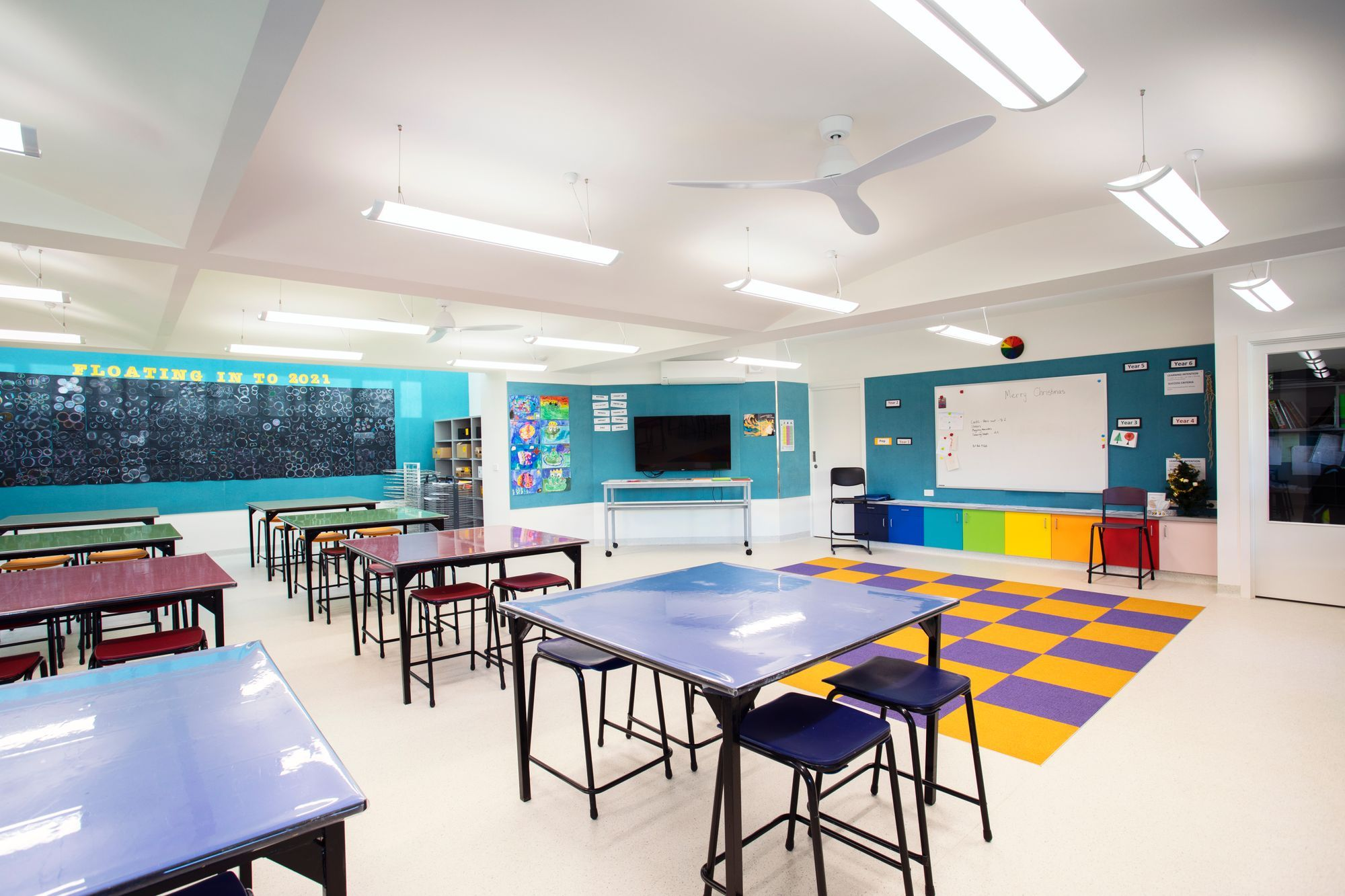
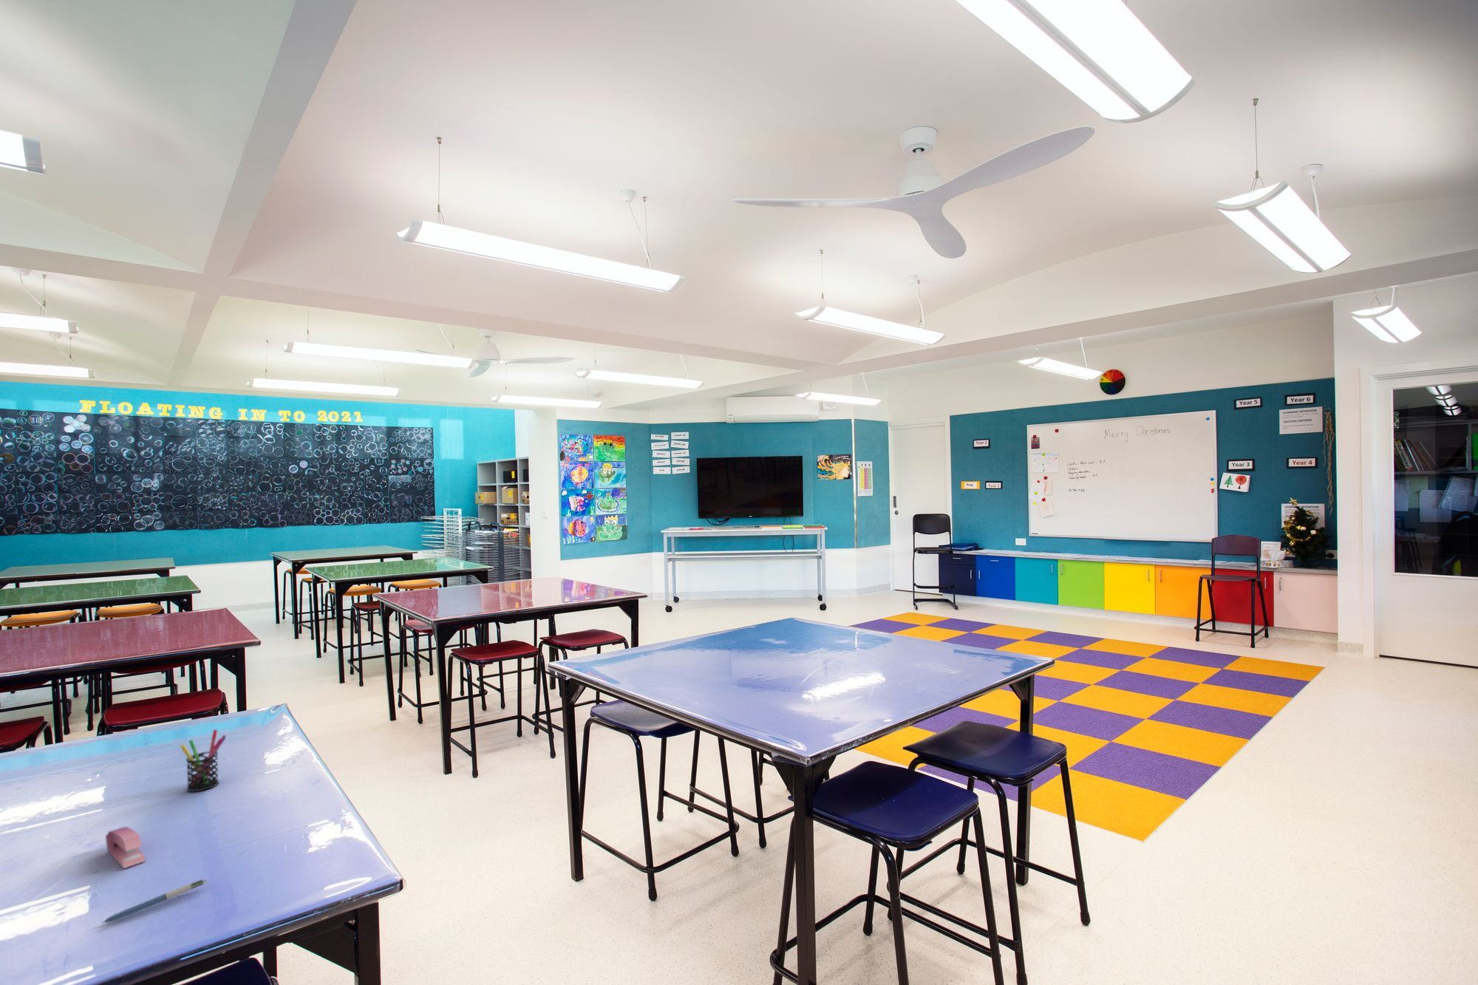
+ pen (157, 899)
+ pen holder (202, 760)
+ stapler (124, 842)
